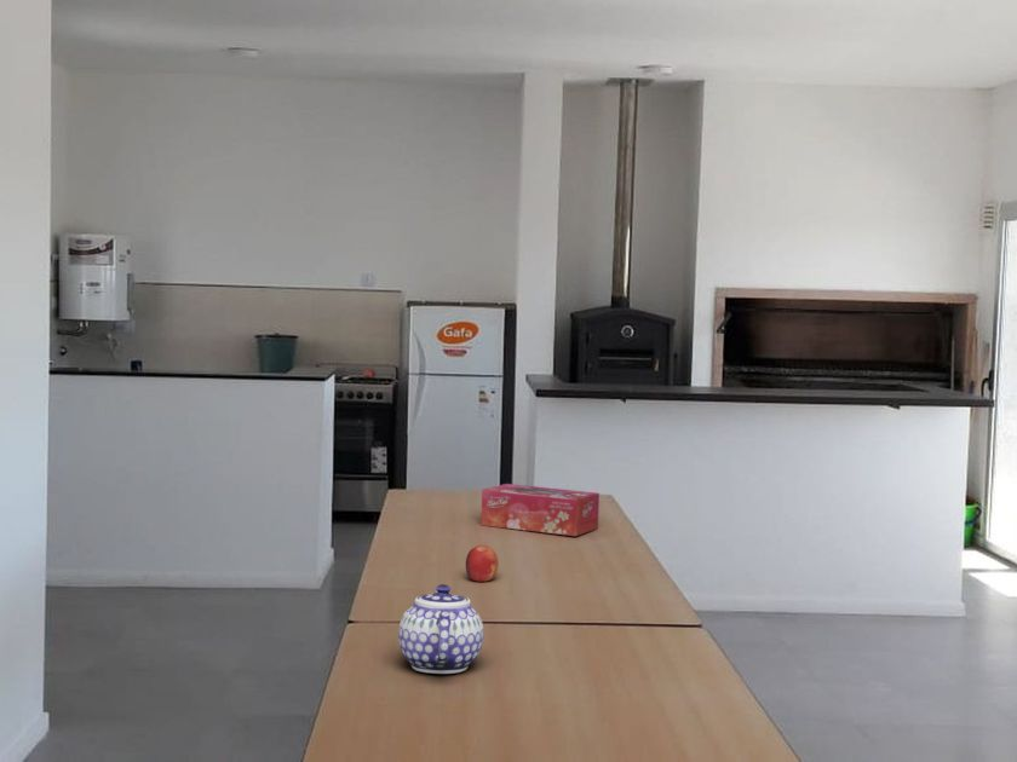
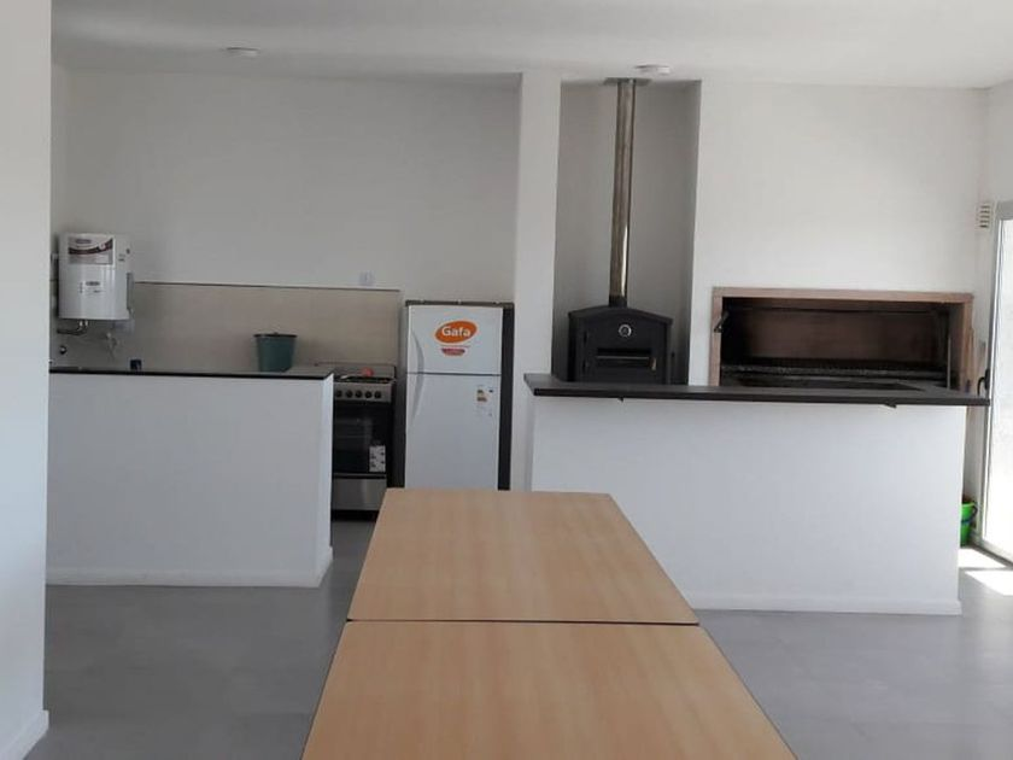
- tissue box (540, 508)
- fruit (481, 562)
- teapot (441, 625)
